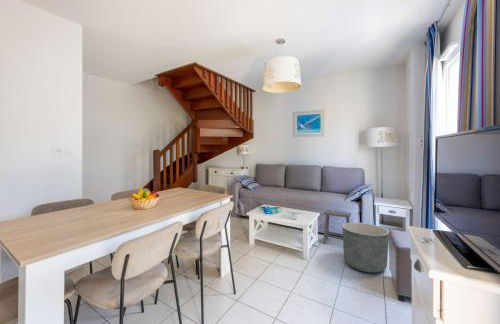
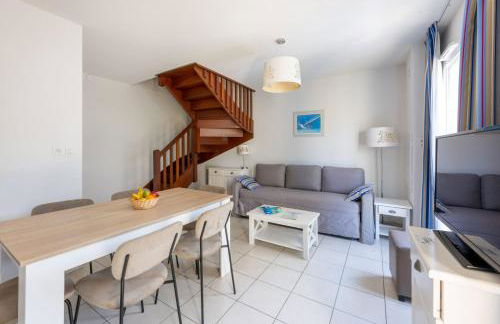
- footstool (337, 233)
- planter (364, 246)
